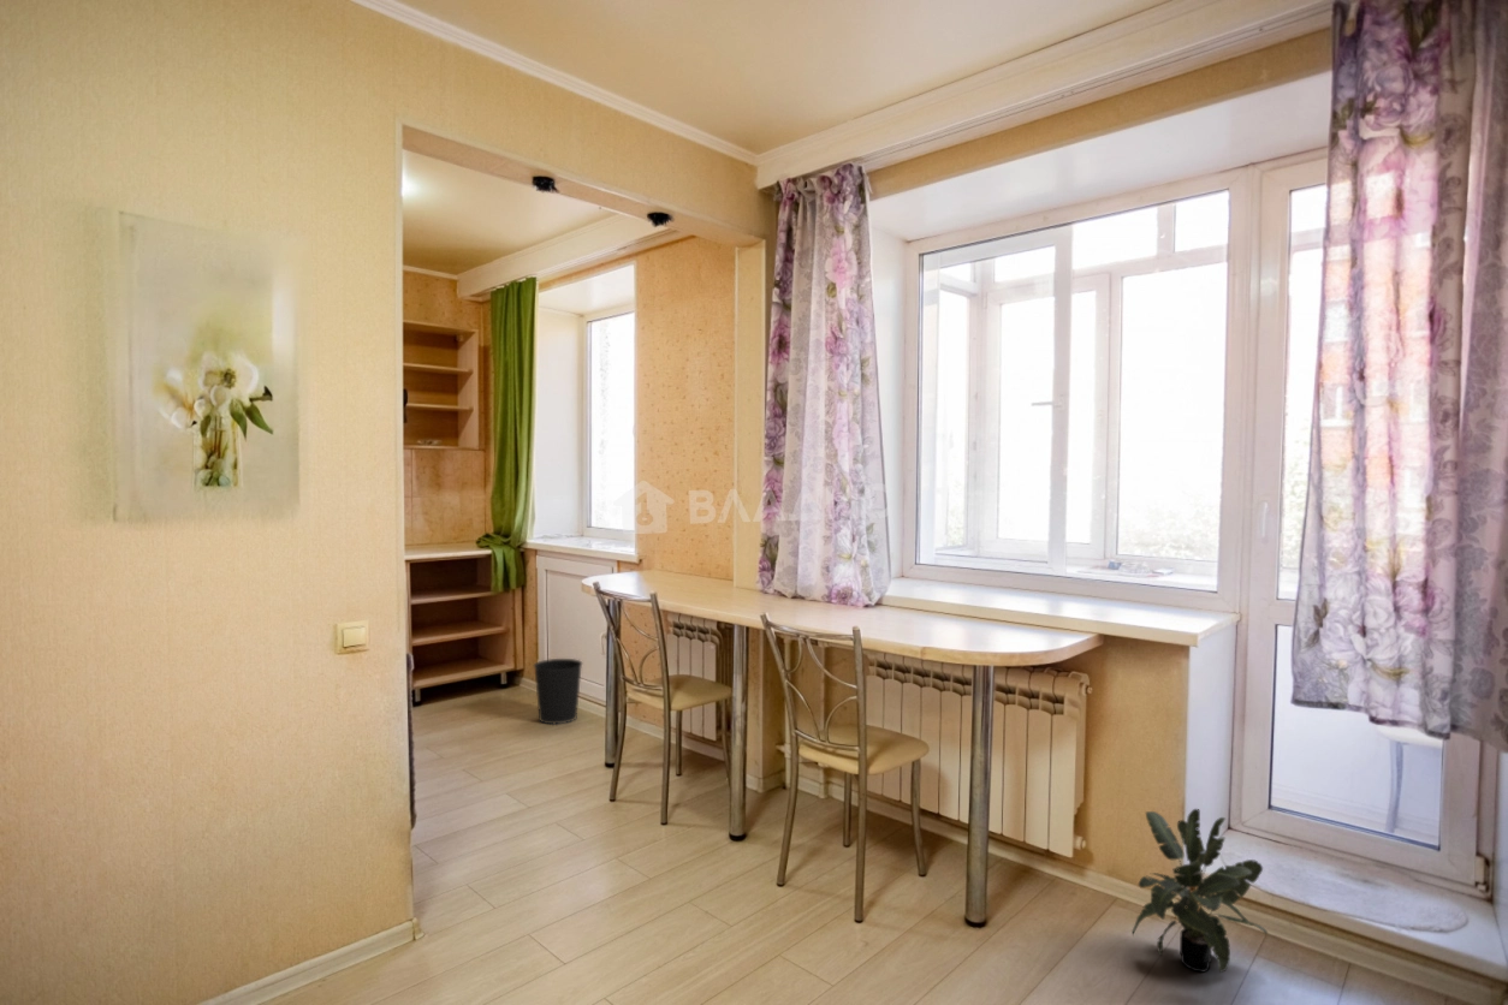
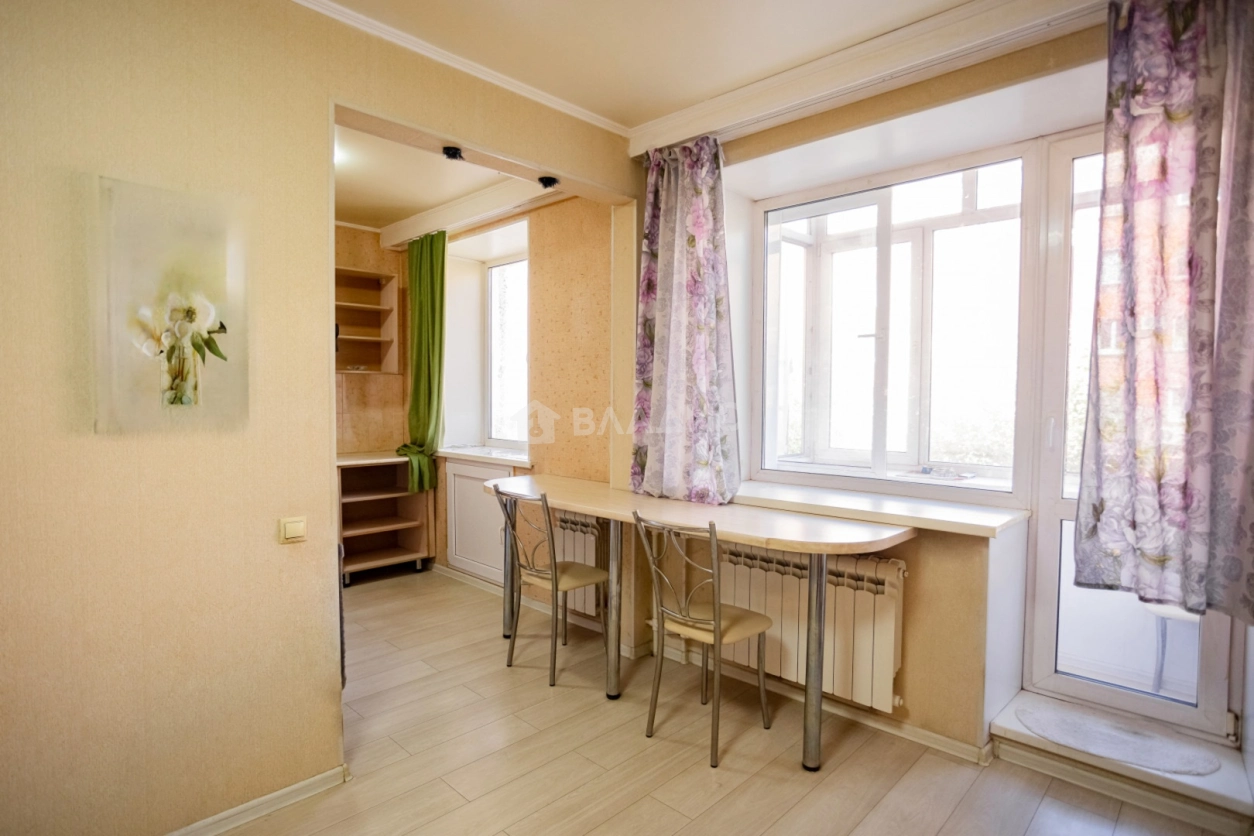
- potted plant (1192, 892)
- wastebasket (558, 691)
